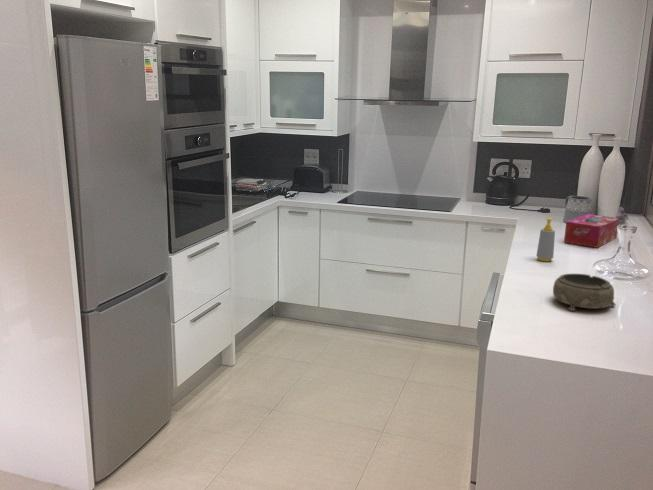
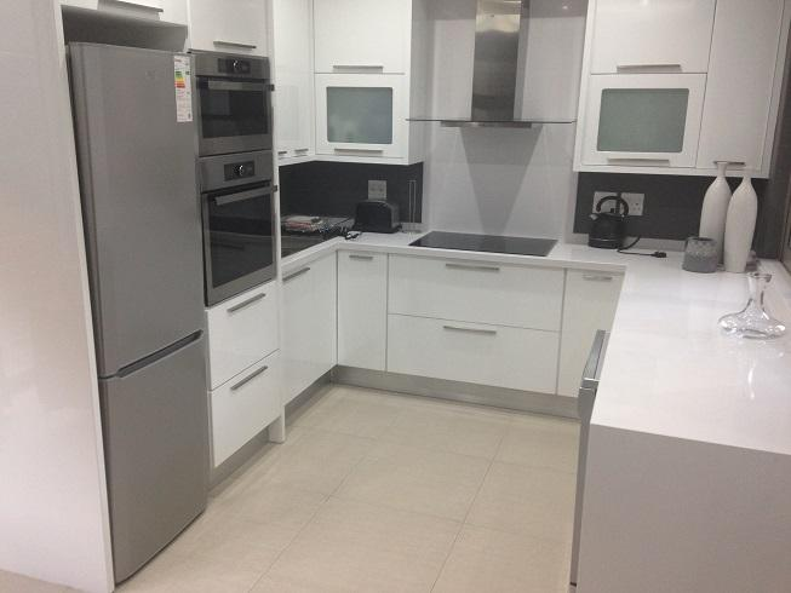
- decorative bowl (585, 291)
- soap bottle (546, 239)
- tissue box (592, 230)
